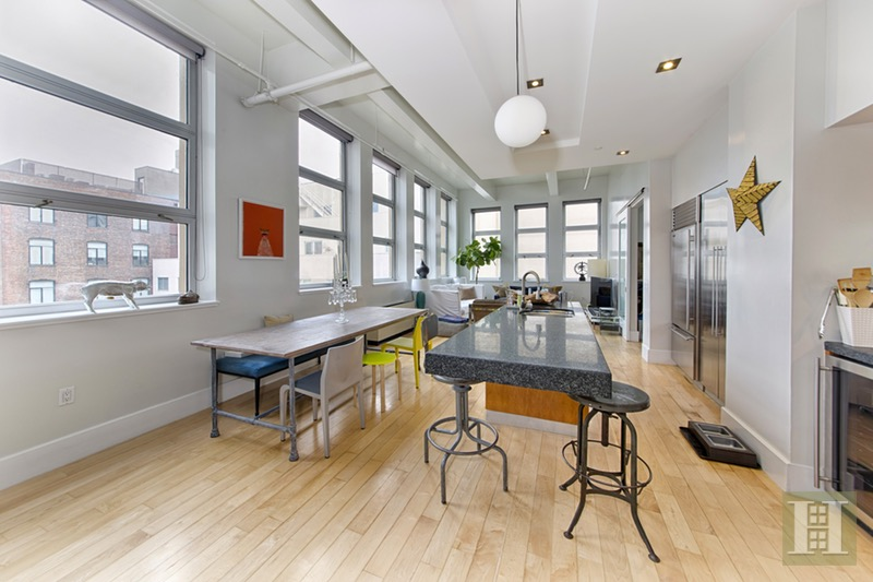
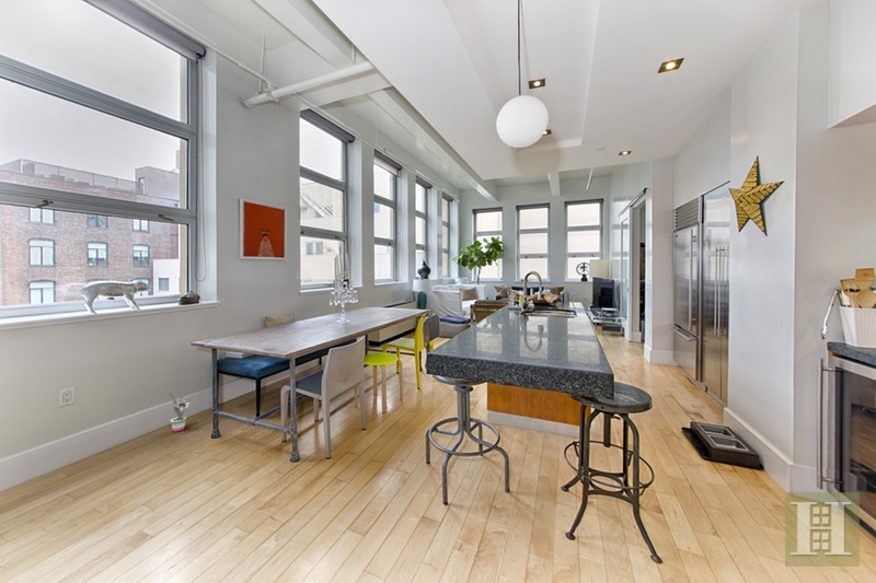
+ potted plant (182, 409)
